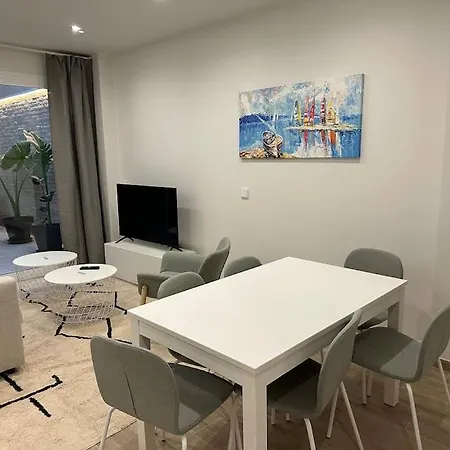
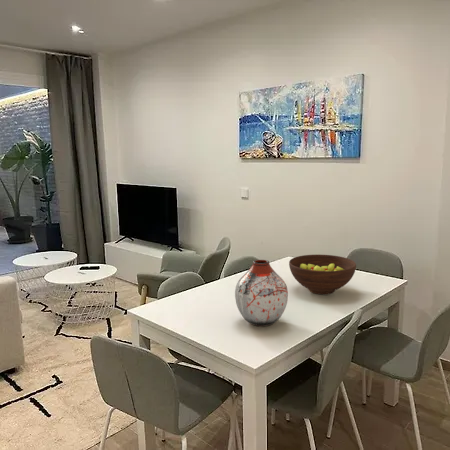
+ vase (261, 292)
+ fruit bowl (321, 276)
